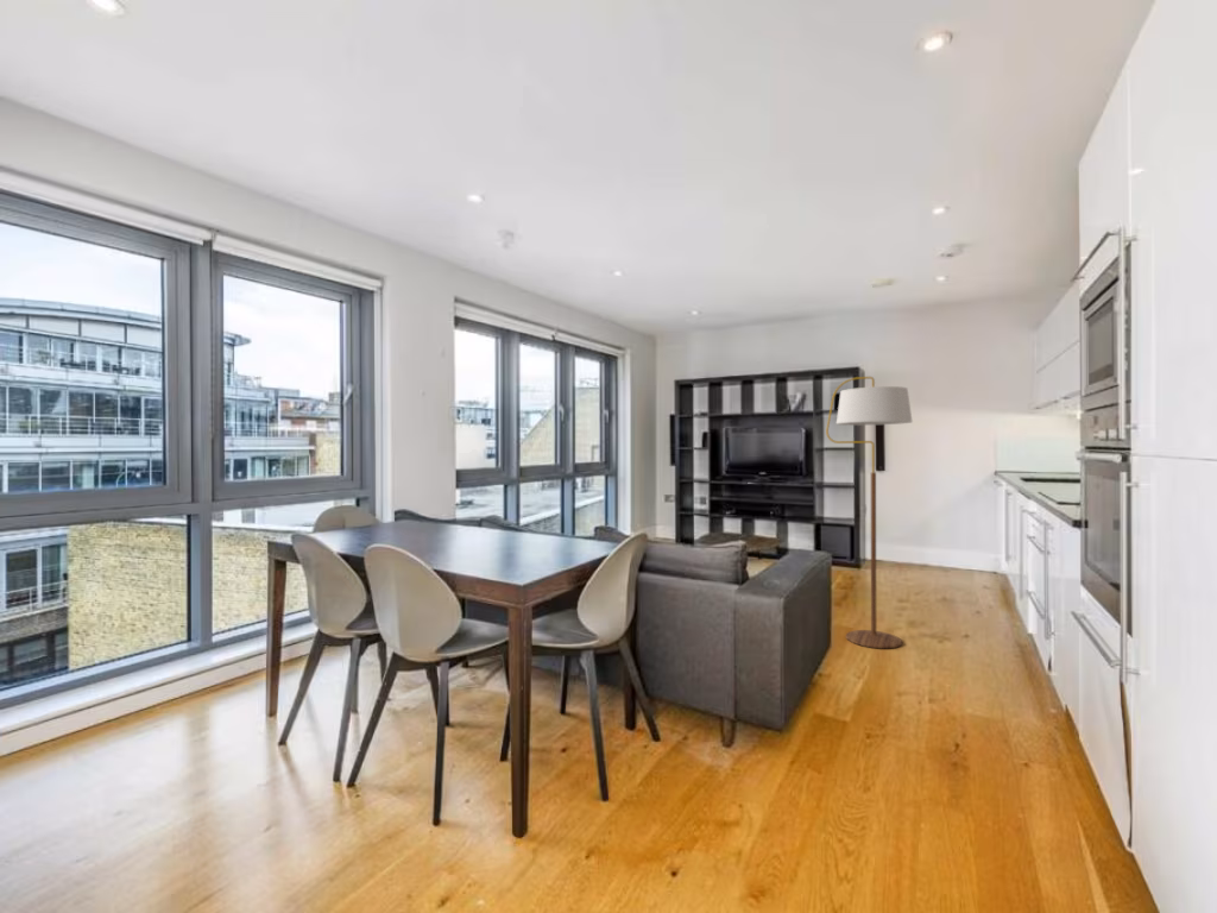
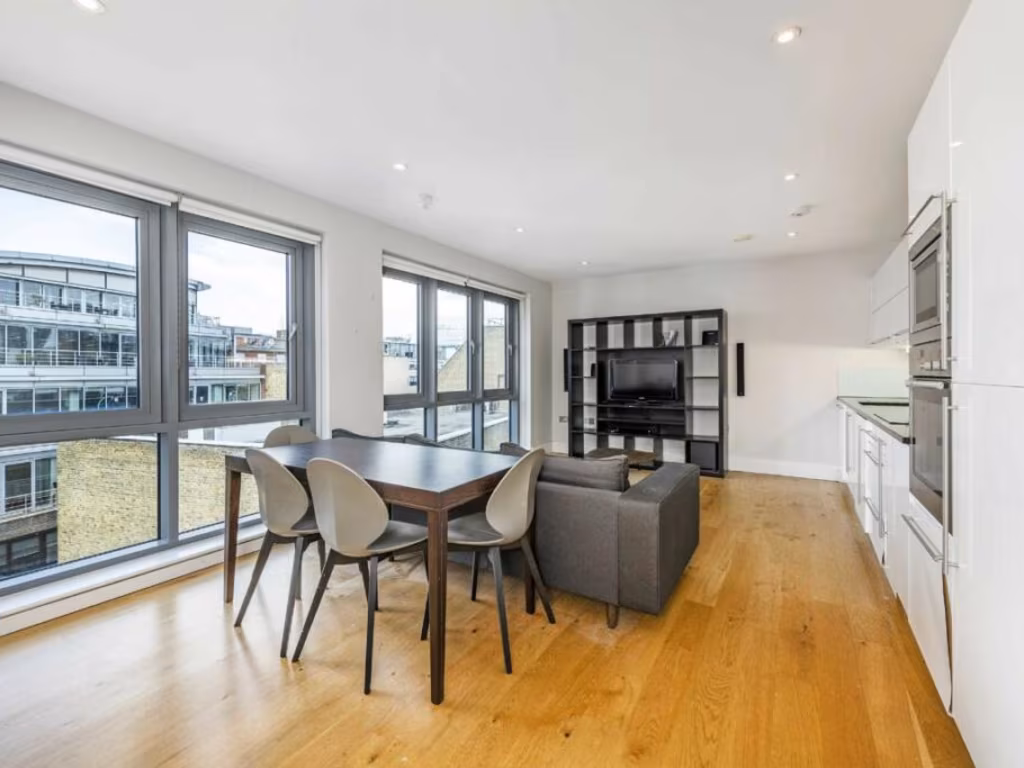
- floor lamp (871, 508)
